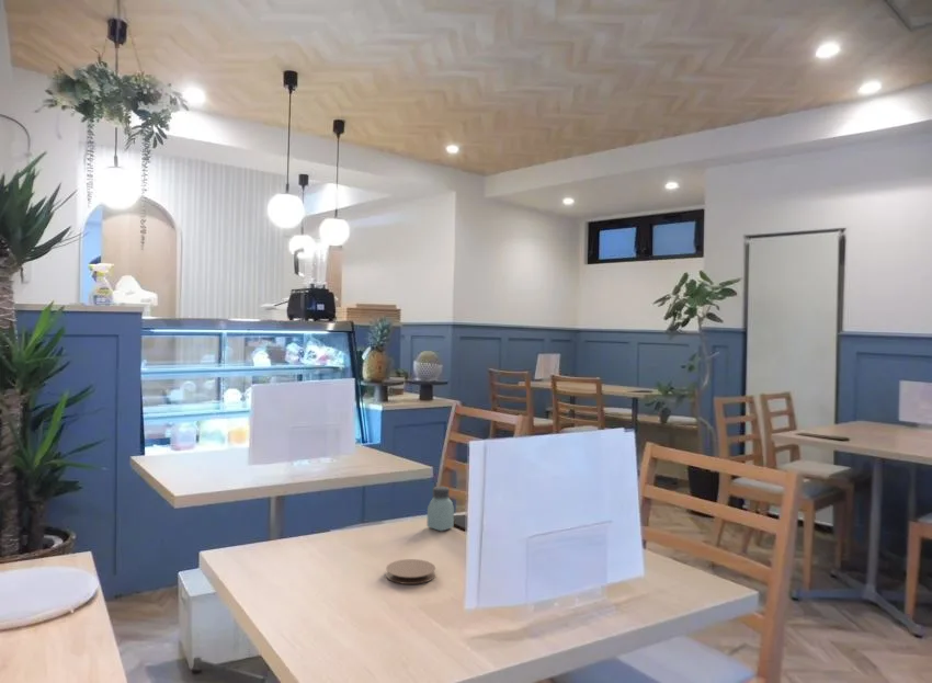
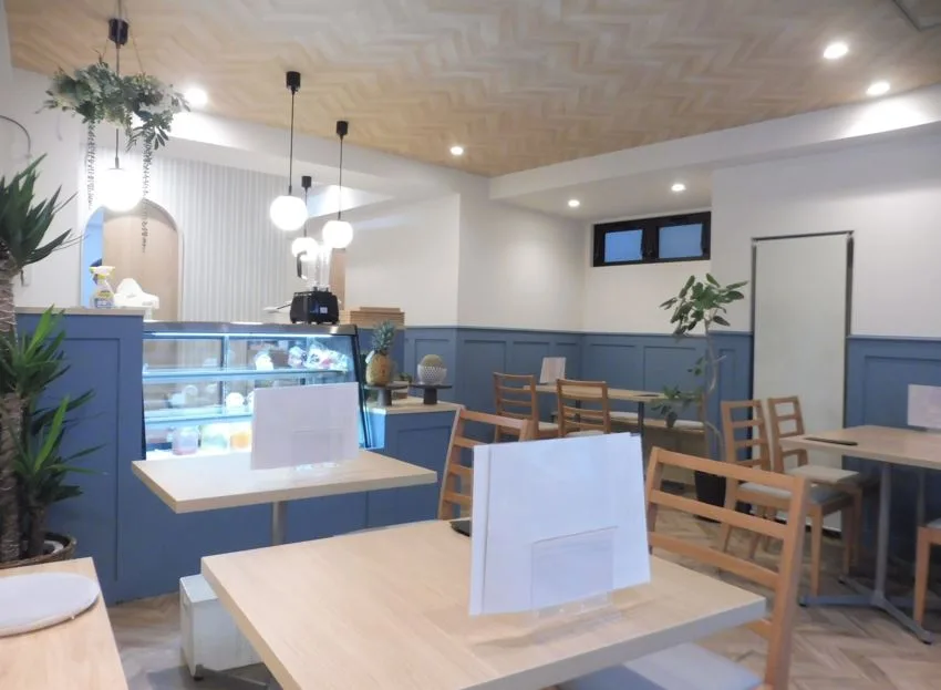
- coaster (410, 571)
- saltshaker (440, 508)
